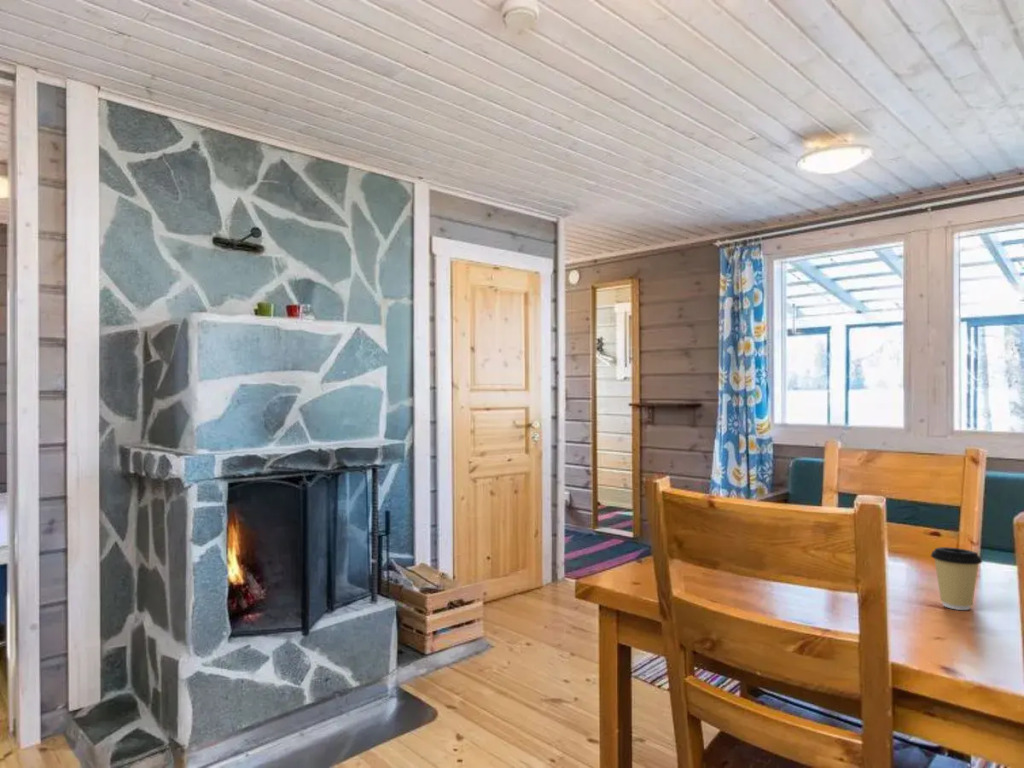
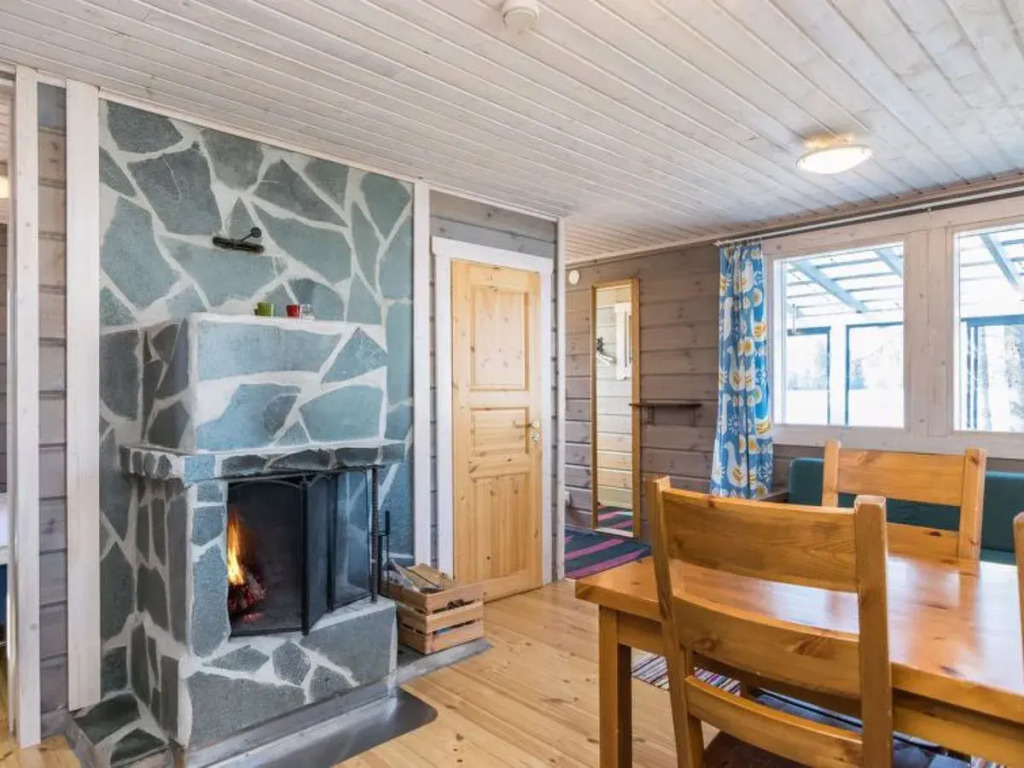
- coffee cup (956, 577)
